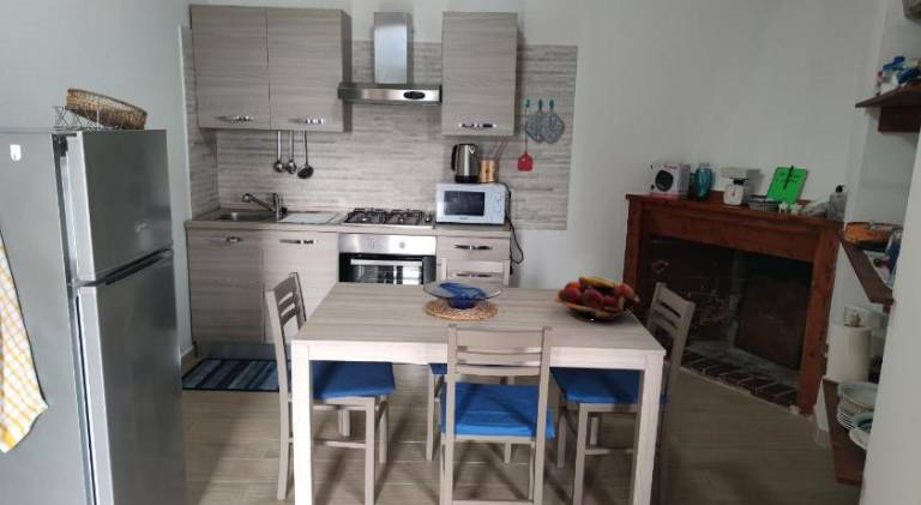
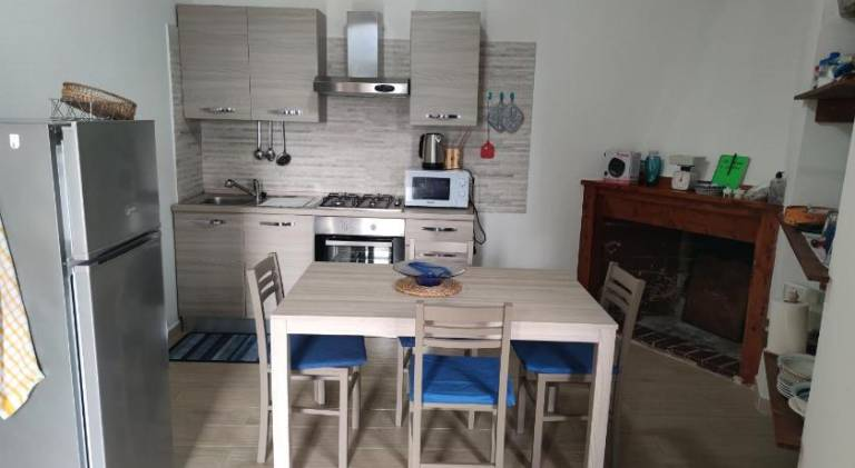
- fruit basket (595, 295)
